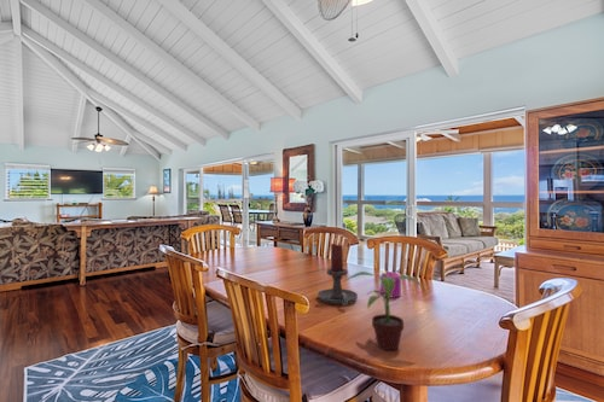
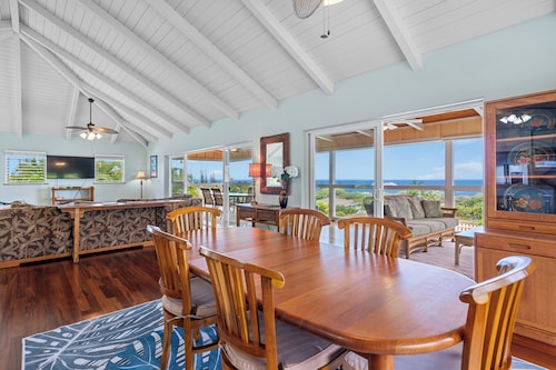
- potted plant (385, 309)
- candle holder (338, 272)
- candle (390, 278)
